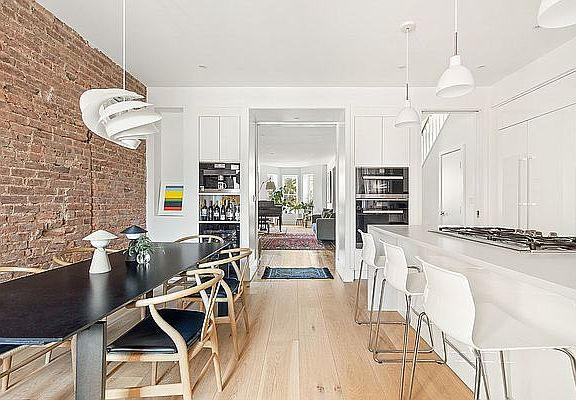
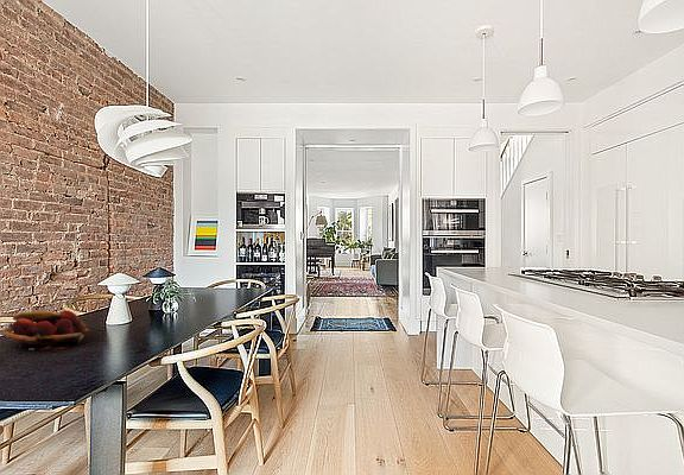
+ fruit basket (46, 327)
